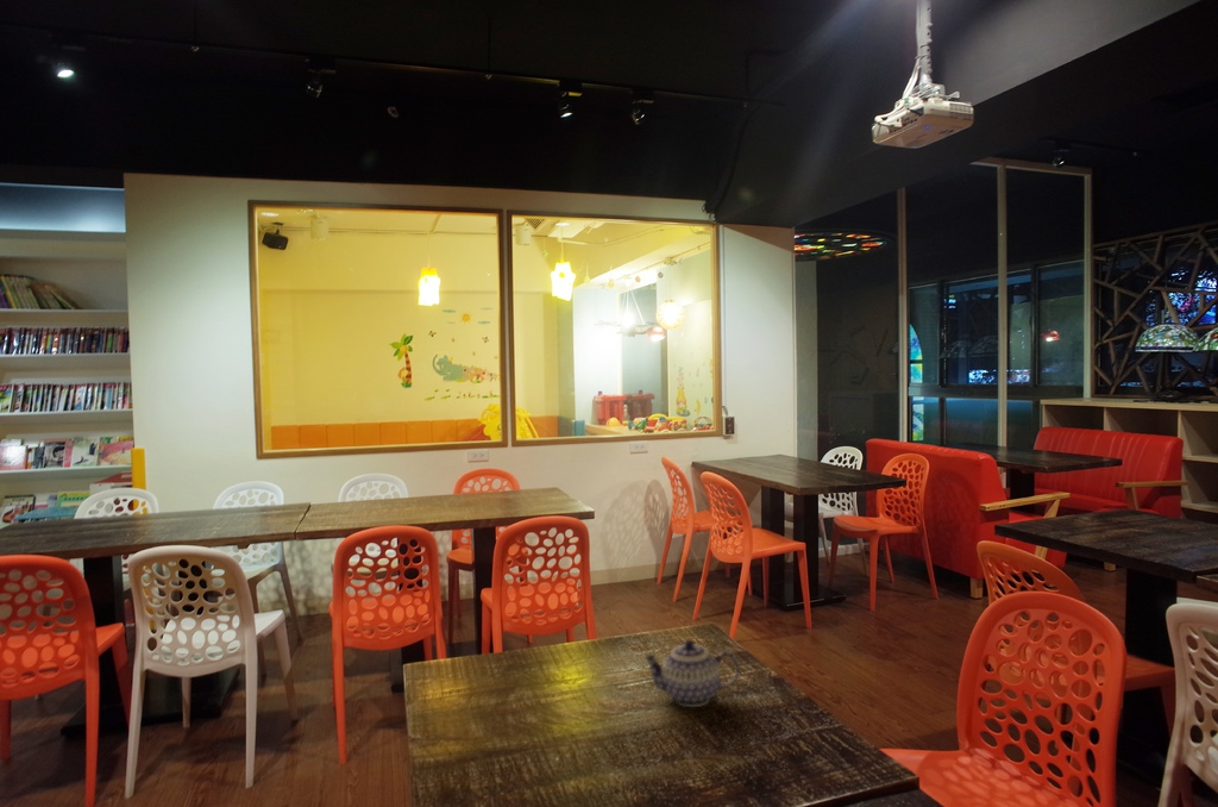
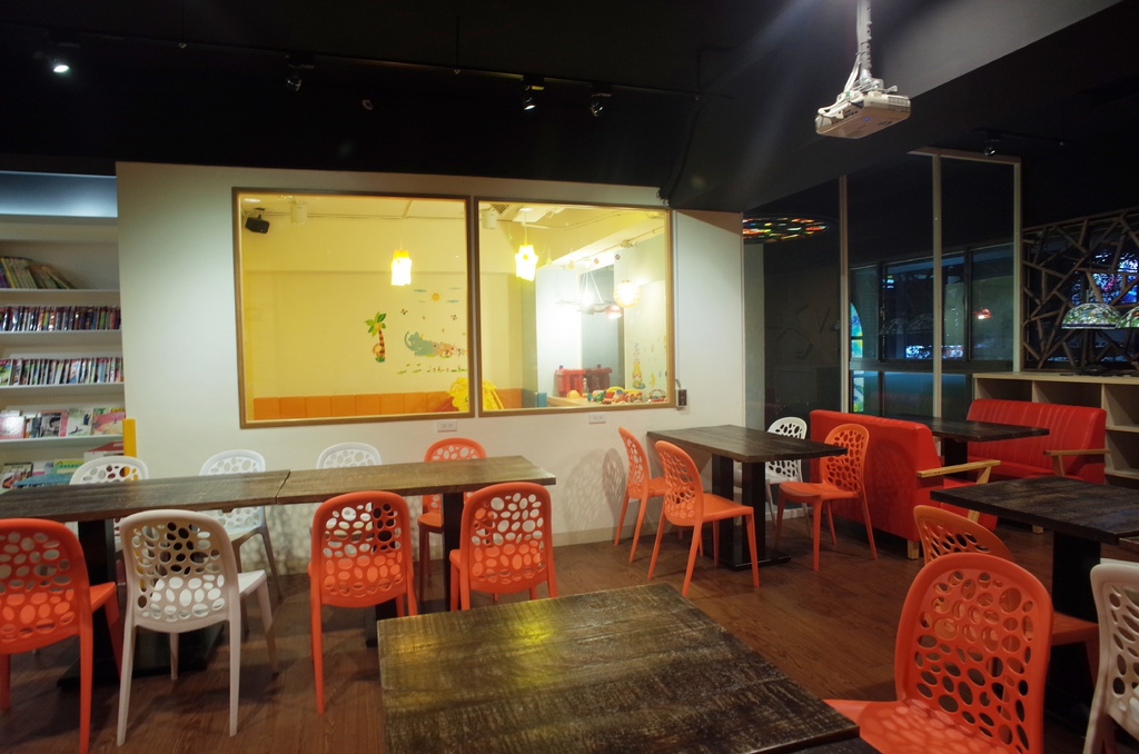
- teapot (691, 669)
